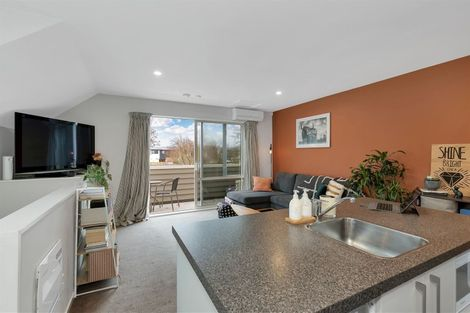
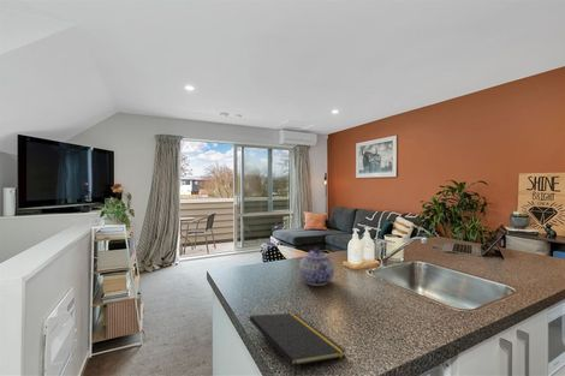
+ teapot (316, 264)
+ notepad (293, 334)
